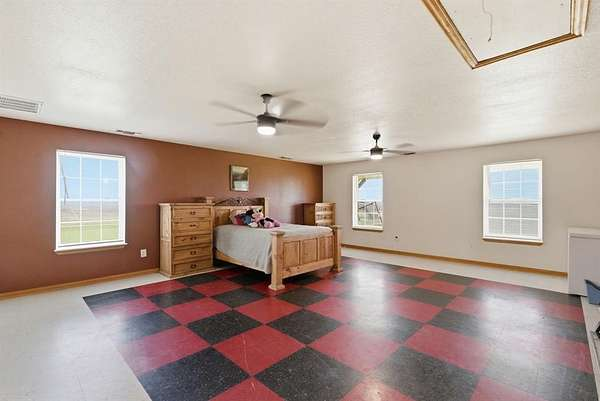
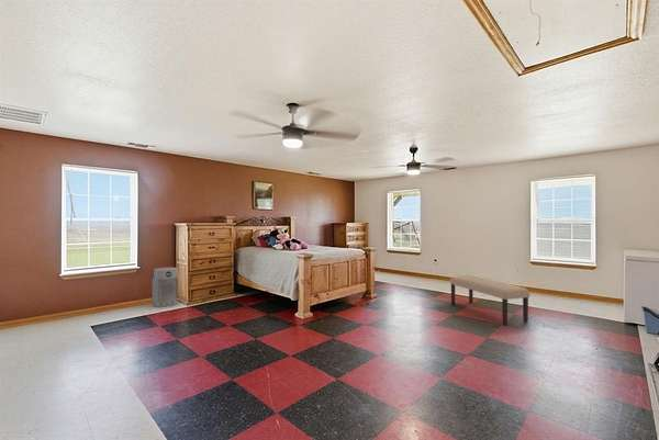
+ bench (485, 293)
+ air purifier (165, 285)
